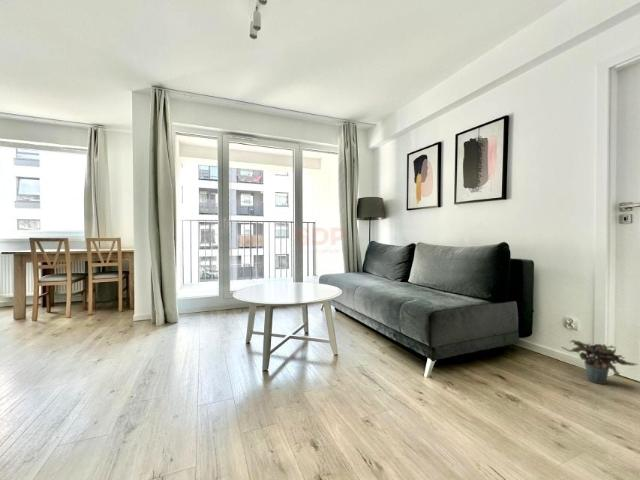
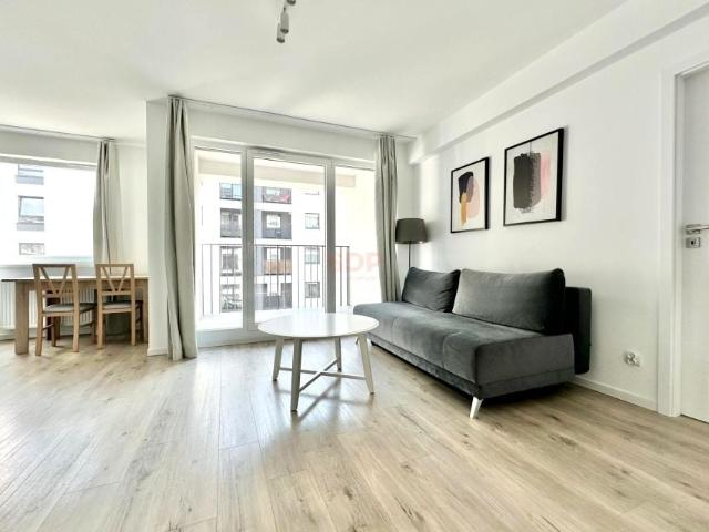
- potted plant (597, 362)
